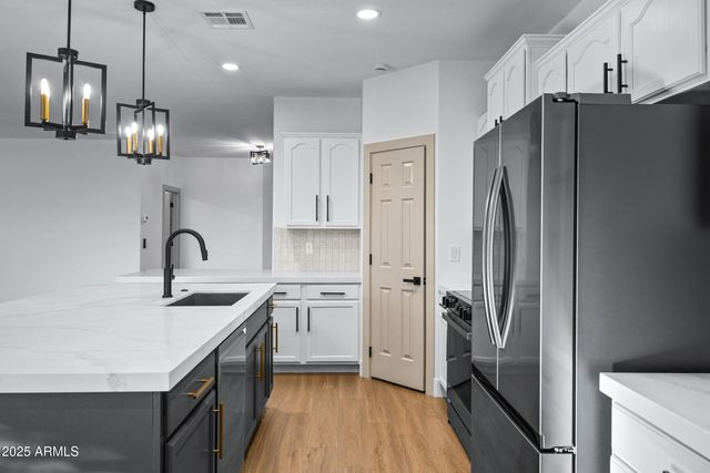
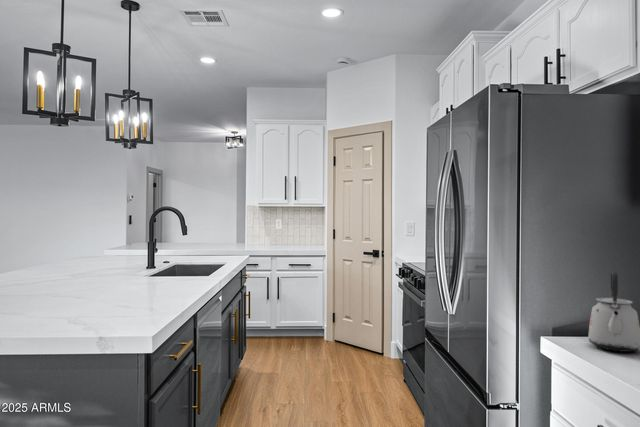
+ kettle (614, 311)
